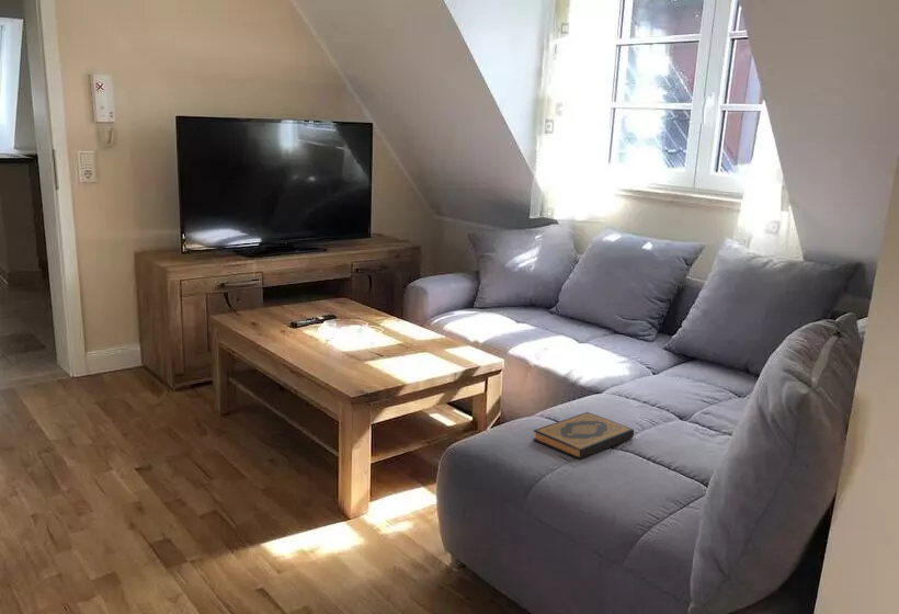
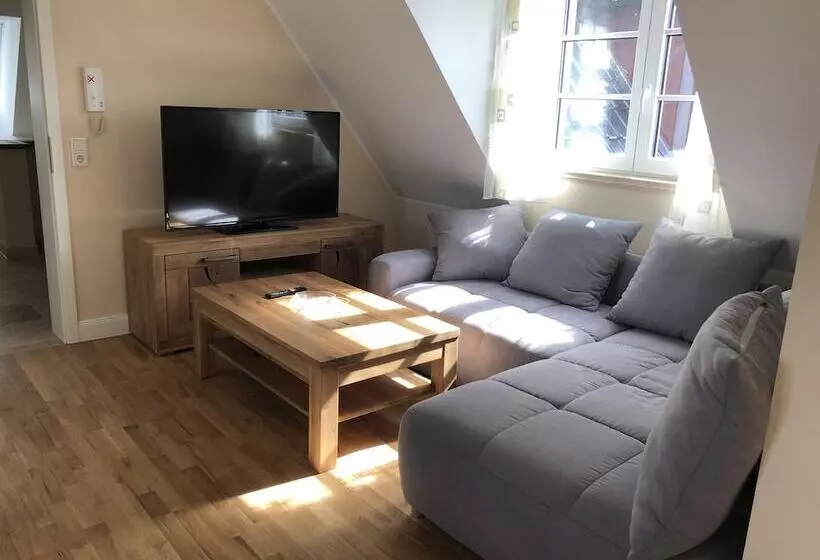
- hardback book (583, 434)
